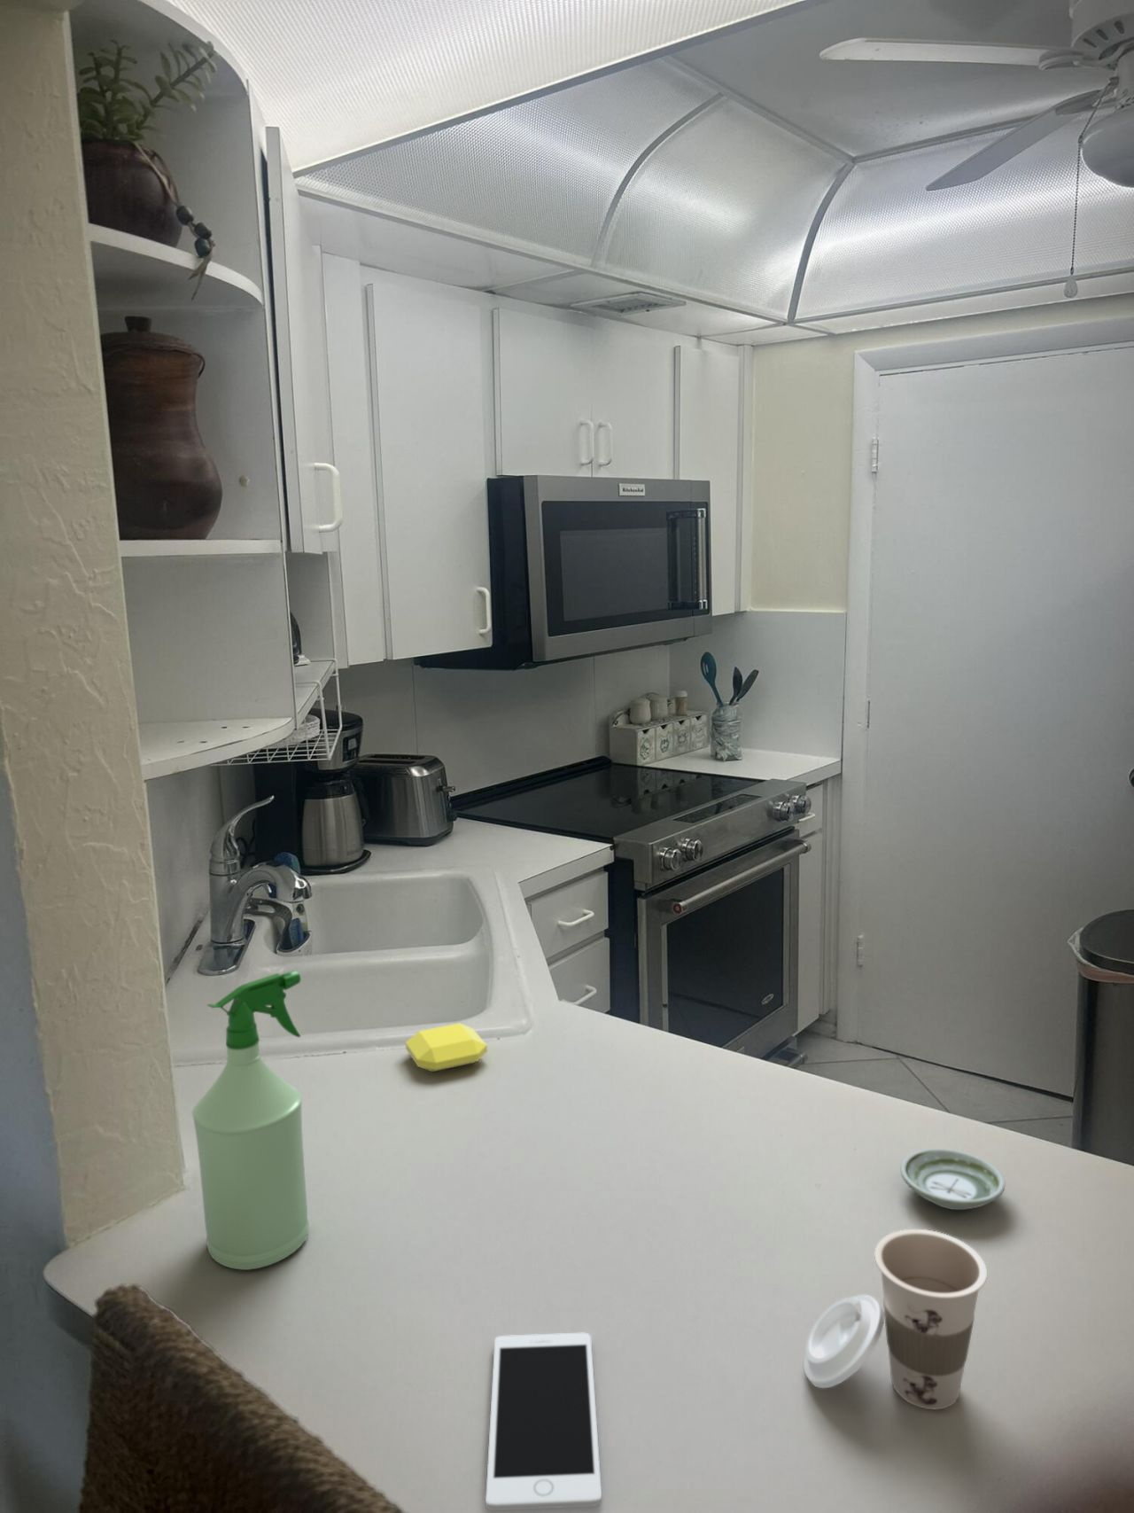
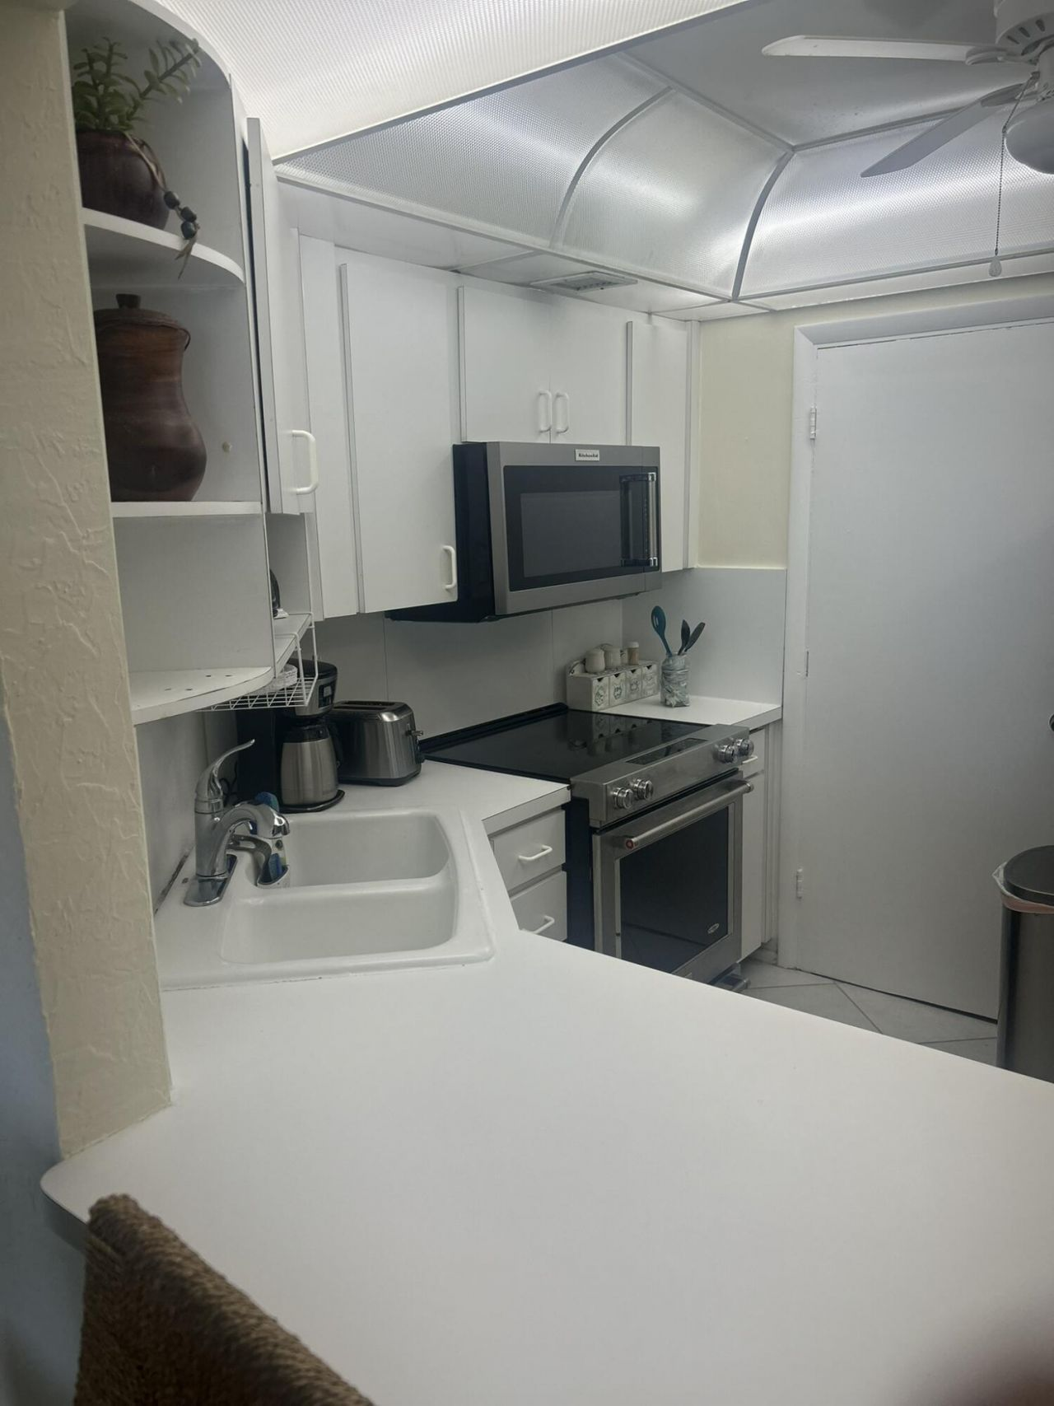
- saucer (952, 1184)
- soap bar (446, 1047)
- spray bottle (249, 1116)
- cup (892, 1320)
- cell phone (543, 1413)
